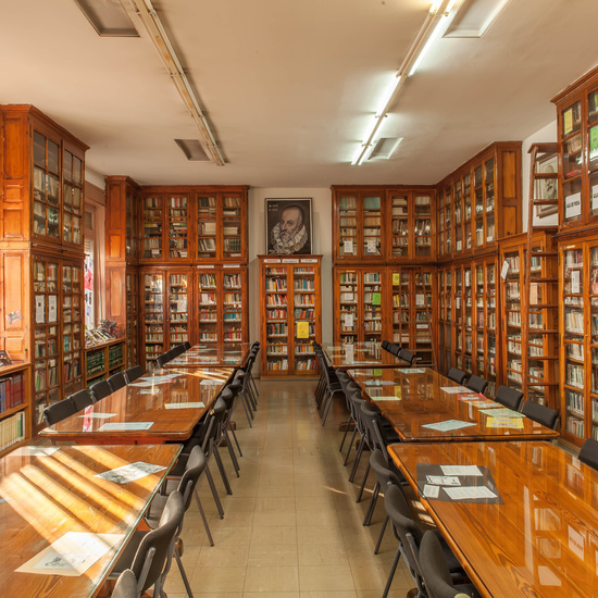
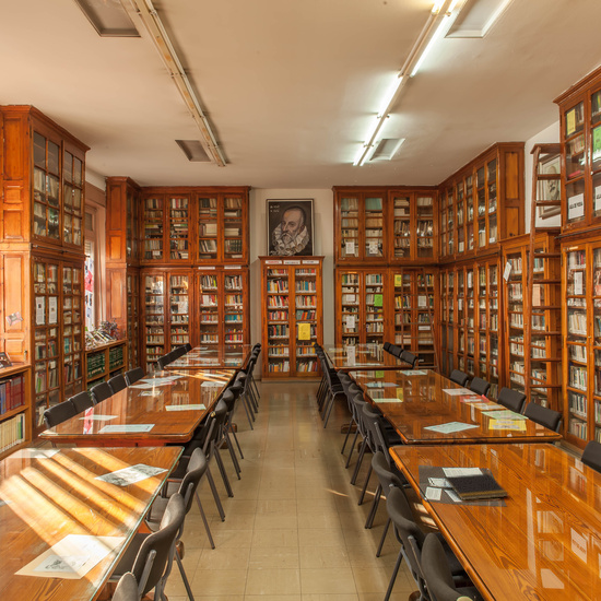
+ notepad (475, 485)
